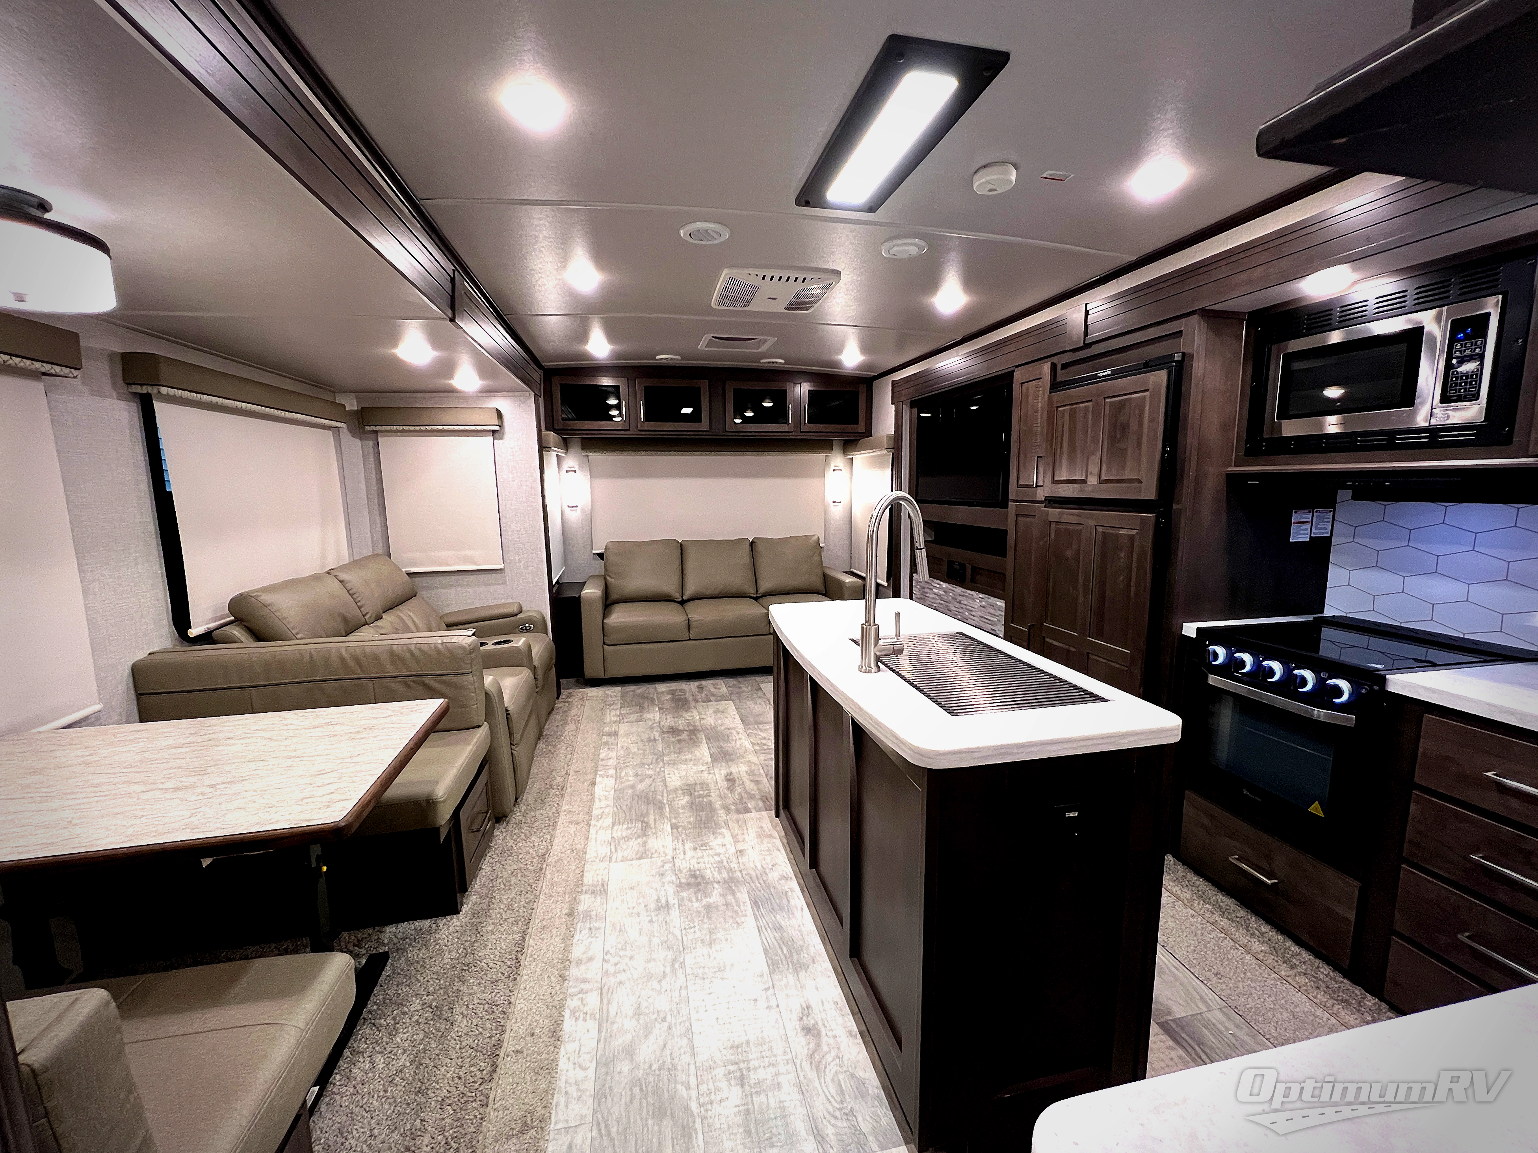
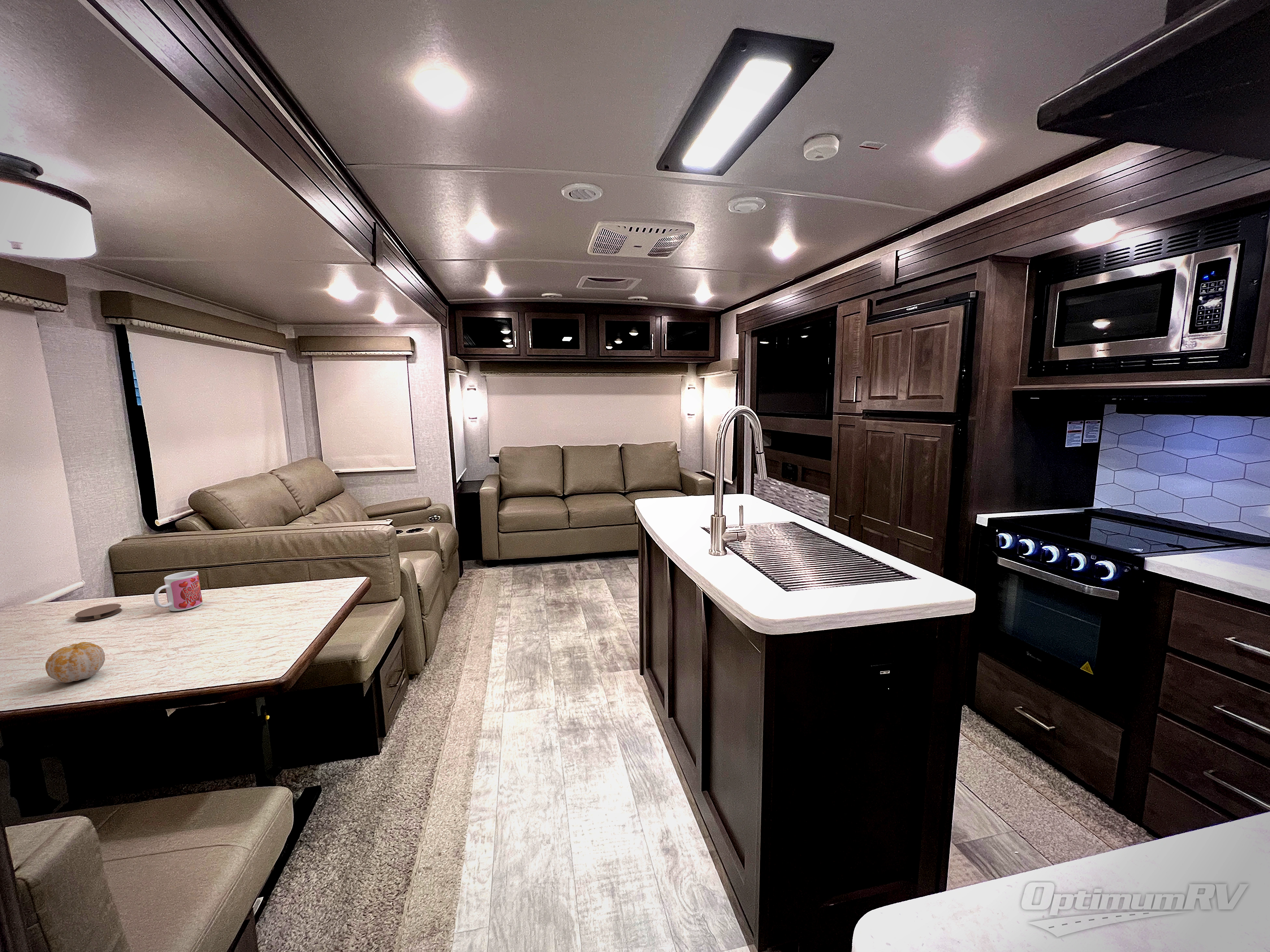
+ mug (176, 593)
+ fruit (76, 662)
+ coaster (99, 612)
